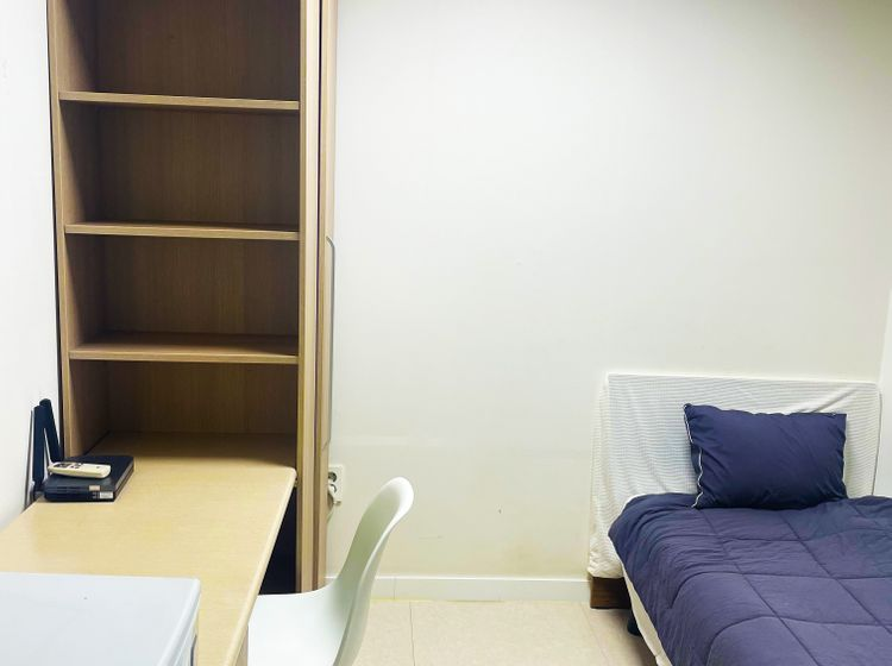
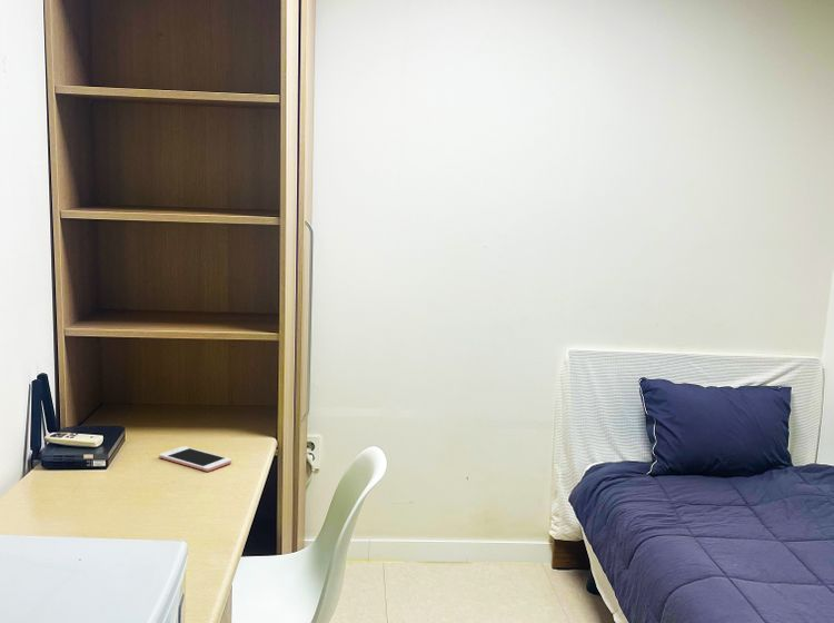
+ cell phone (195, 458)
